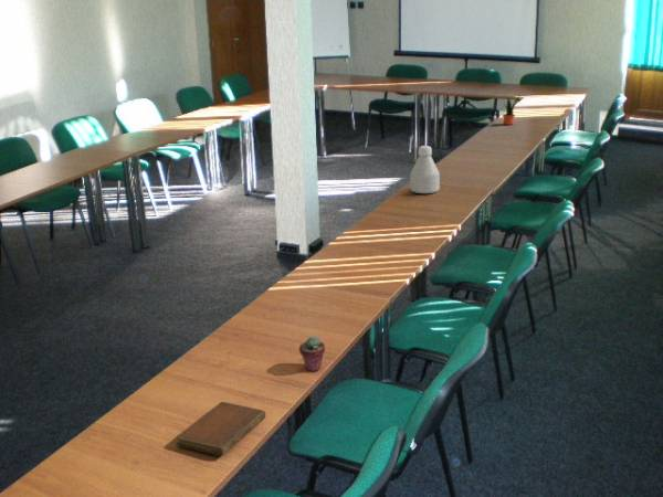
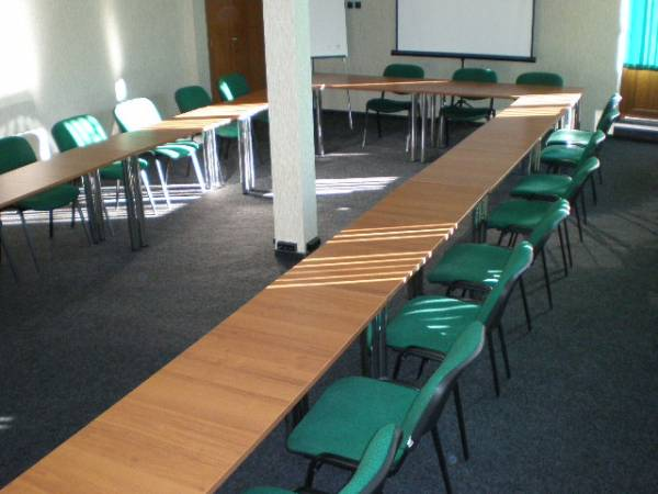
- potted succulent (312, 351)
- potted plant (511, 108)
- notebook (222, 426)
- bottle (424, 168)
